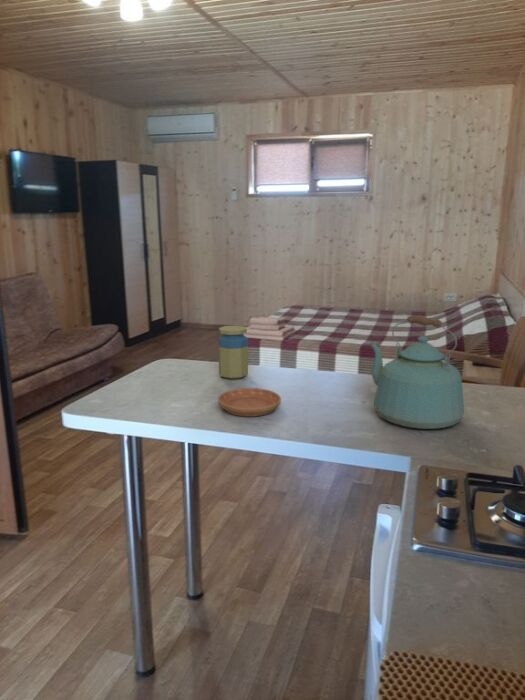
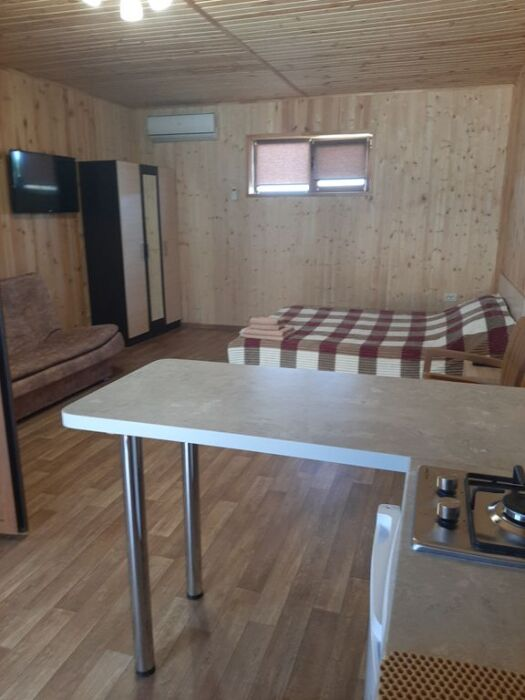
- kettle (412, 366)
- saucer (249, 402)
- jar (233, 352)
